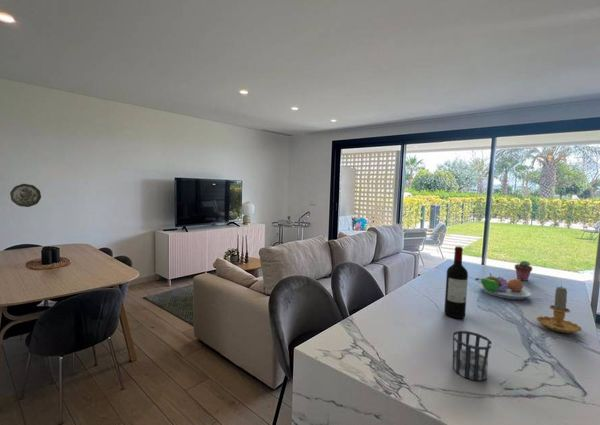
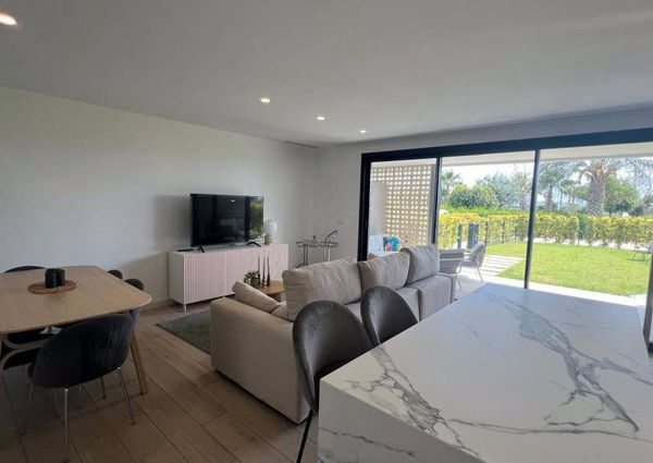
- decorative plate (25, 195)
- fruit bowl (502, 284)
- potted succulent (523, 269)
- cup (470, 354)
- candle (558, 307)
- wine bottle (456, 281)
